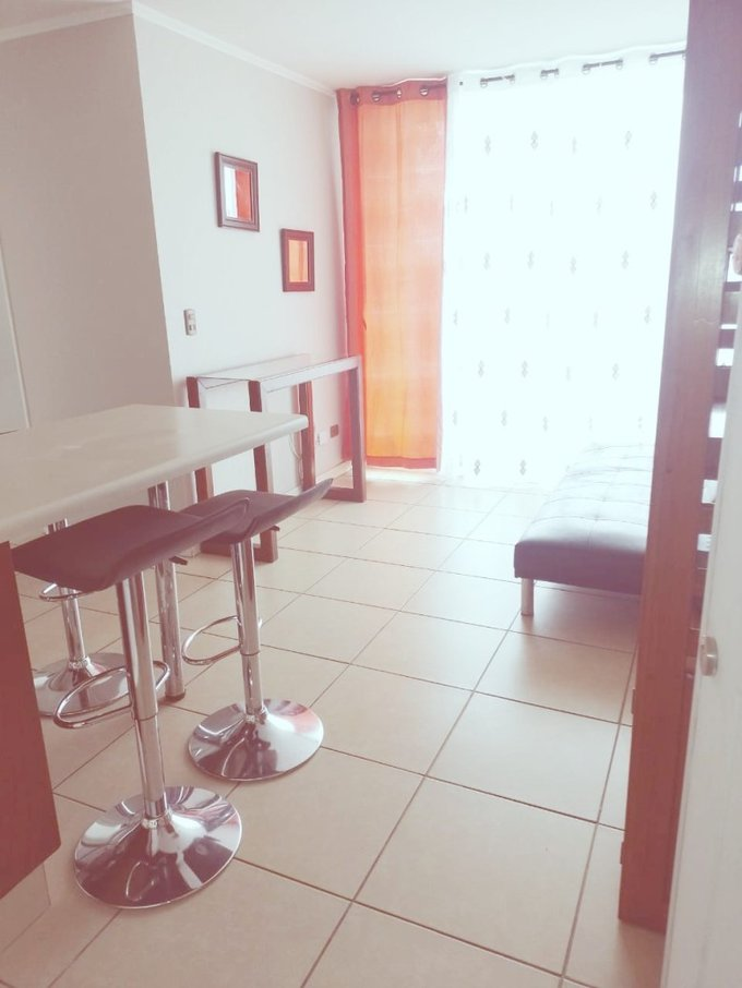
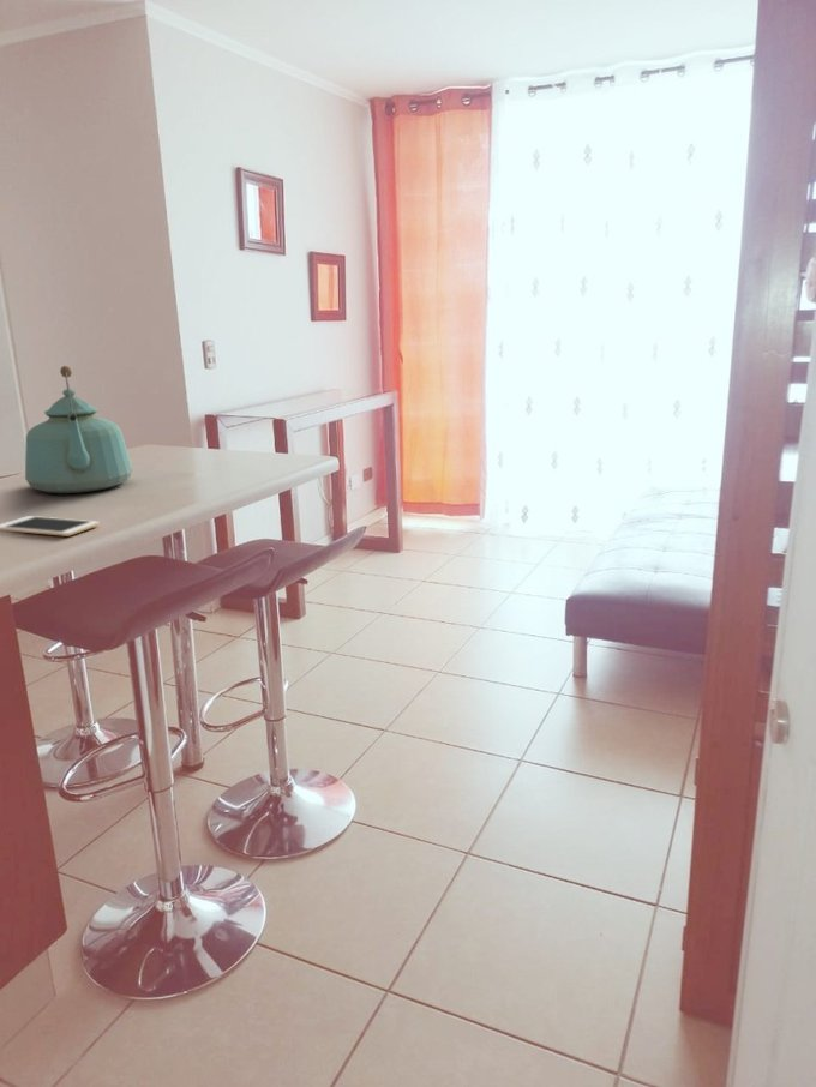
+ kettle (73, 427)
+ cell phone (47, 526)
